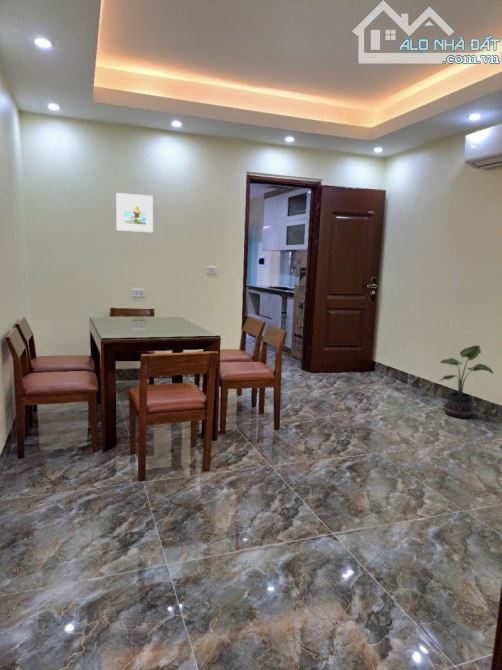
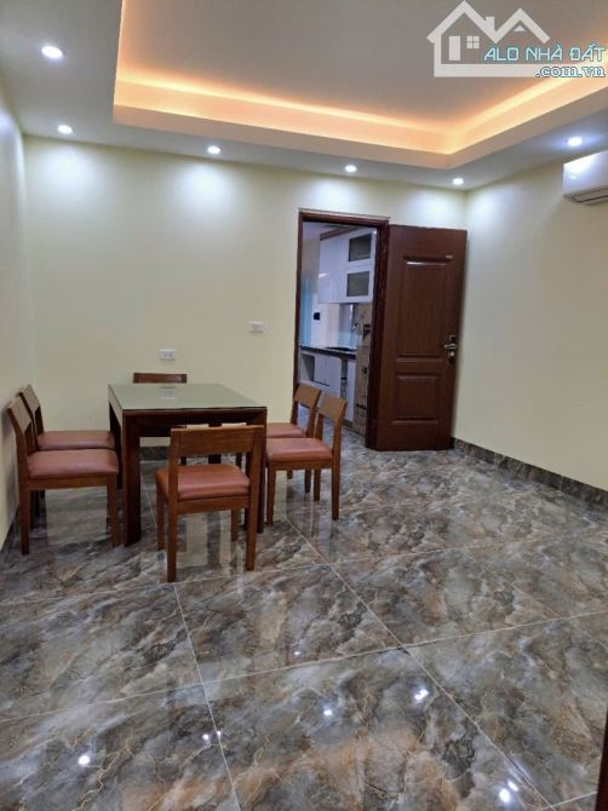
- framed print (134, 212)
- potted plant (464, 380)
